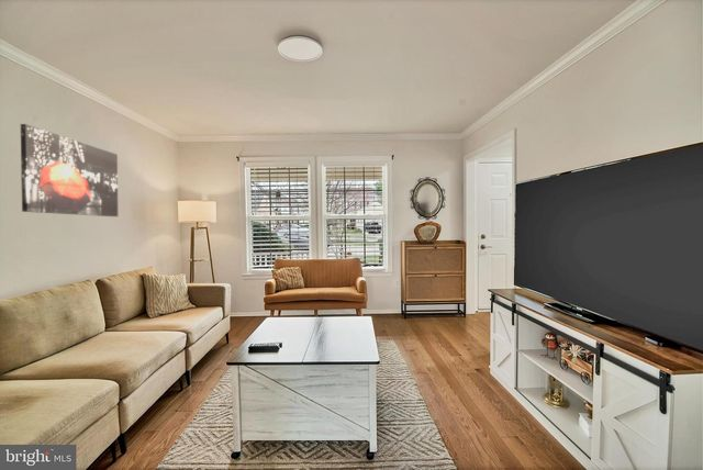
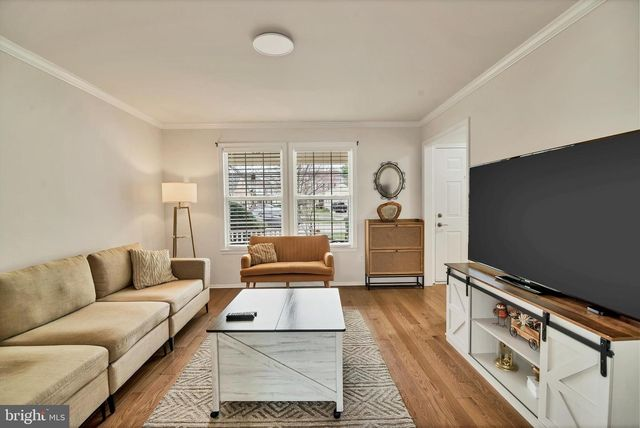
- wall art (77, 178)
